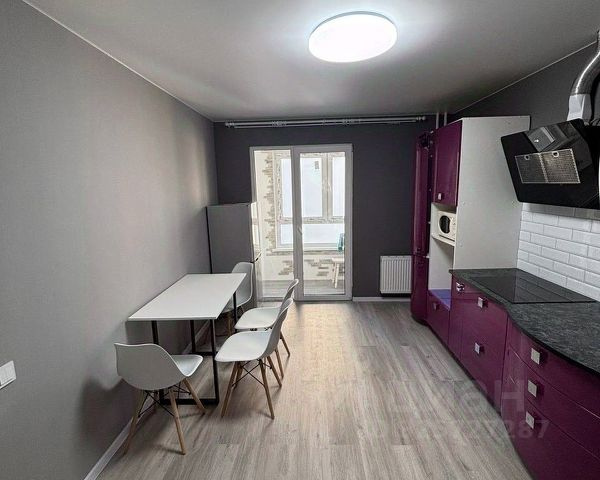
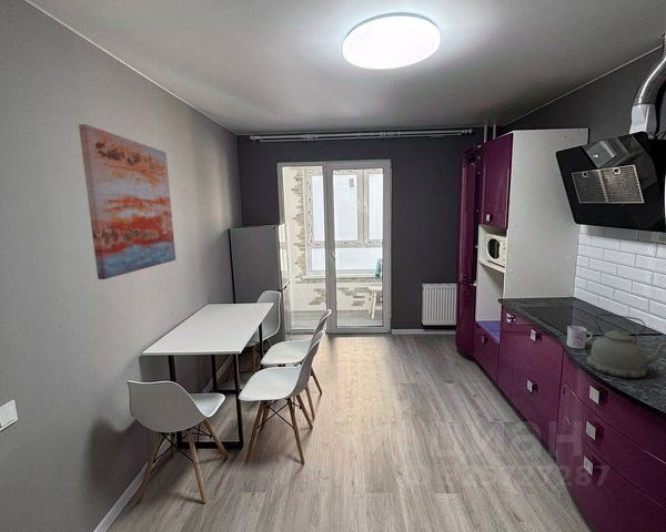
+ wall art (137, 206)
+ kettle (620, 341)
+ mug (579, 337)
